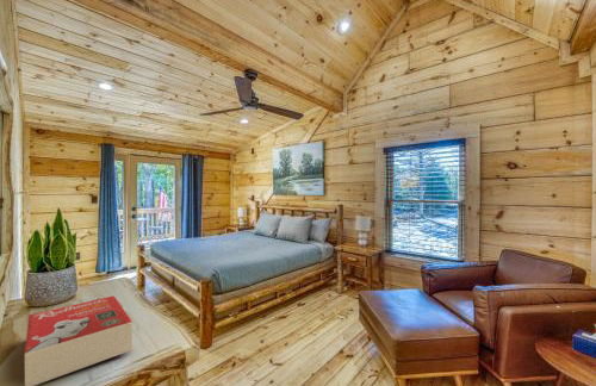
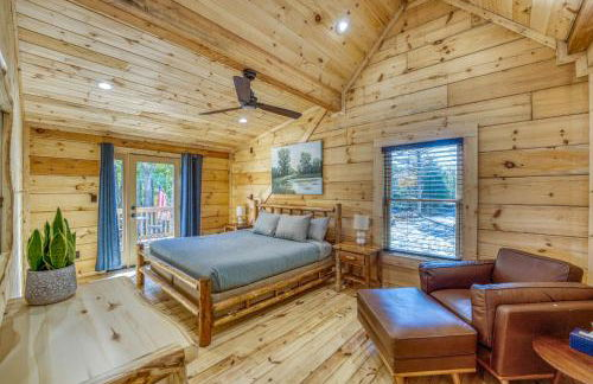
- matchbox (79, 331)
